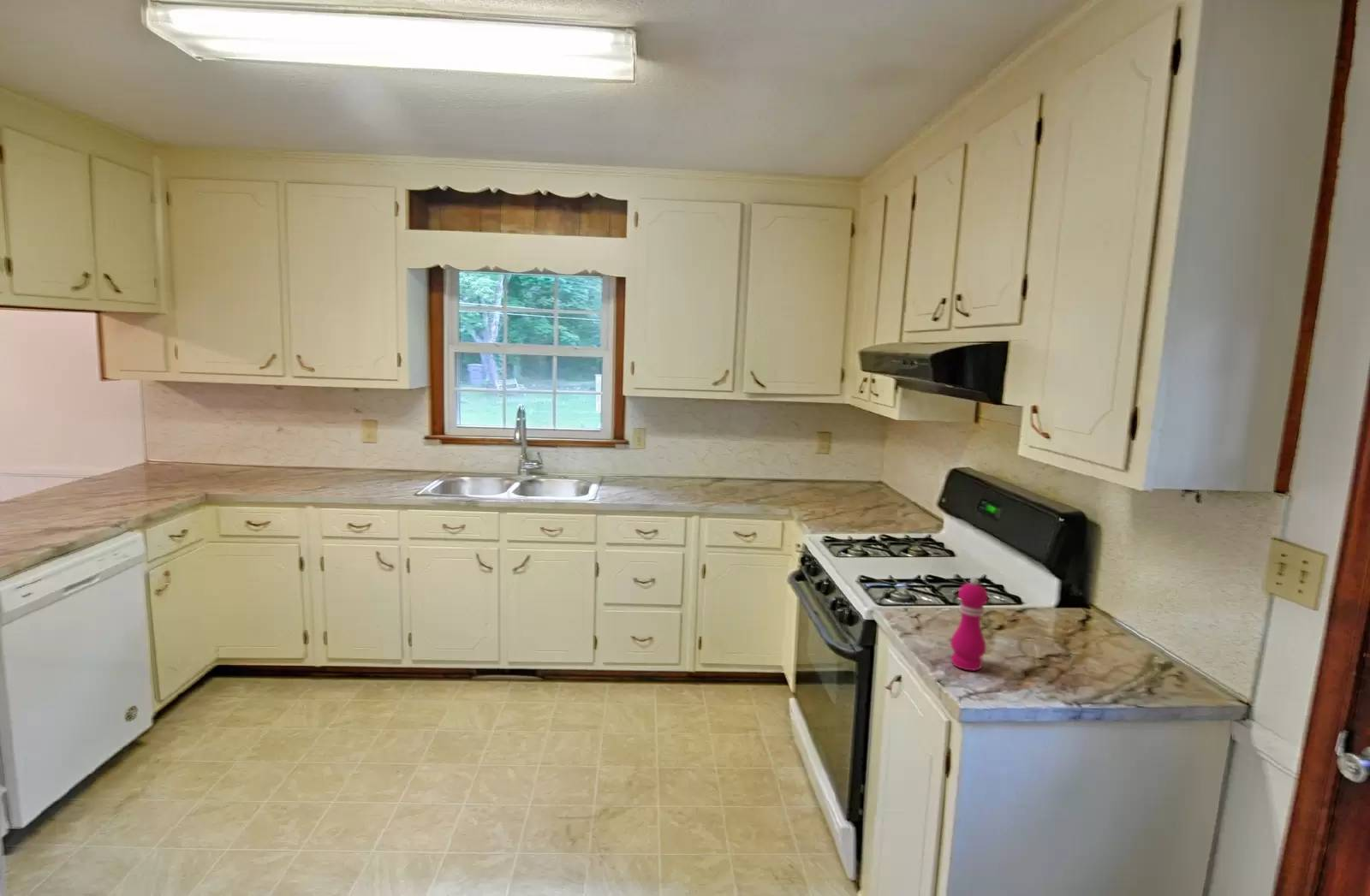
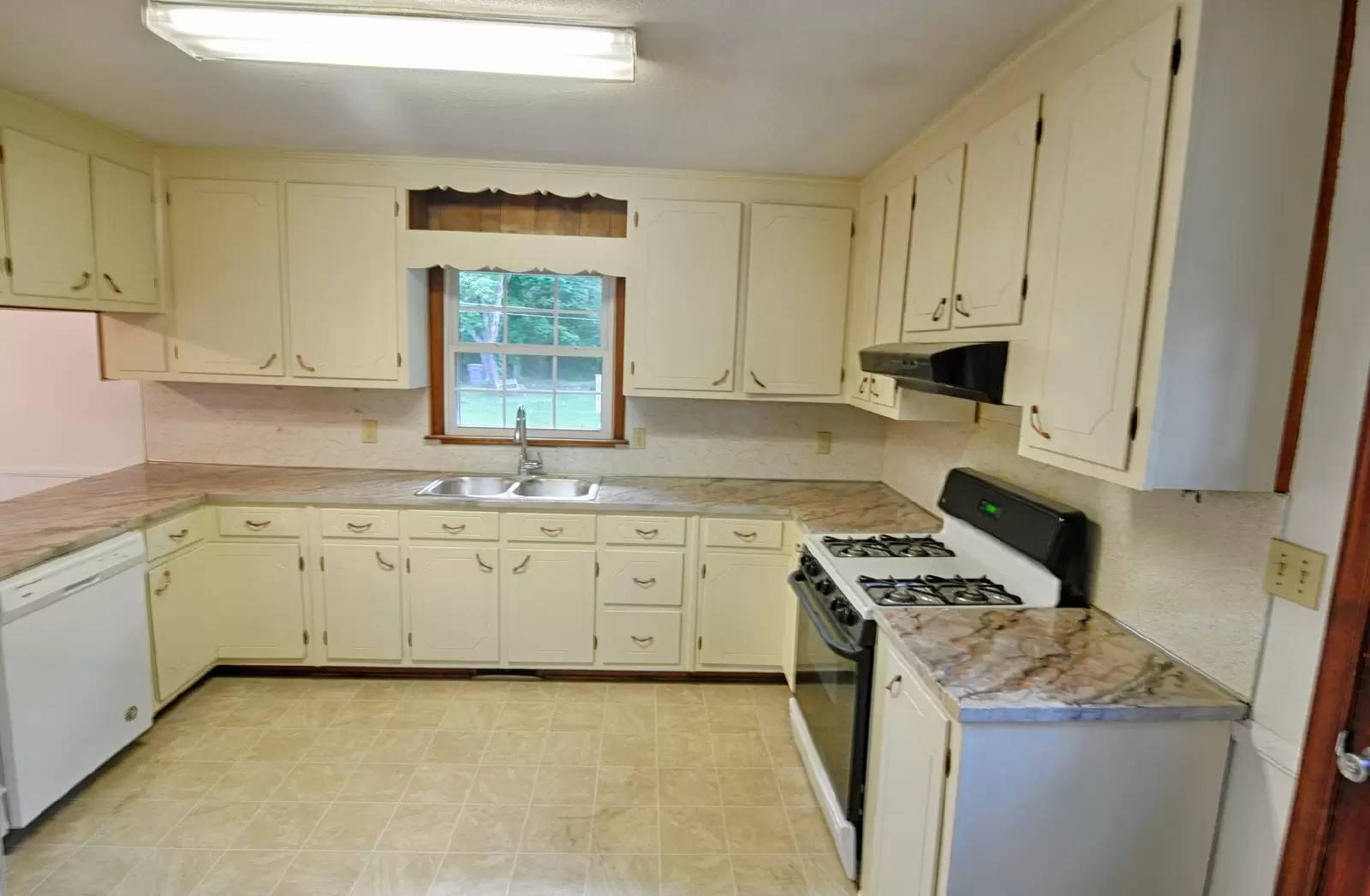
- pepper mill (970, 620)
